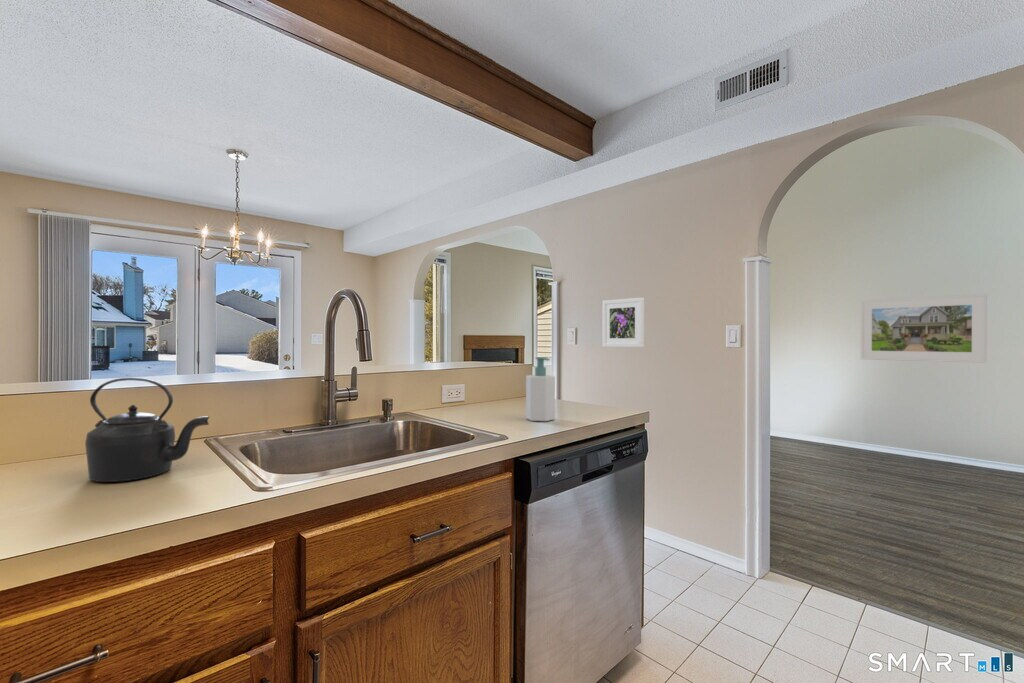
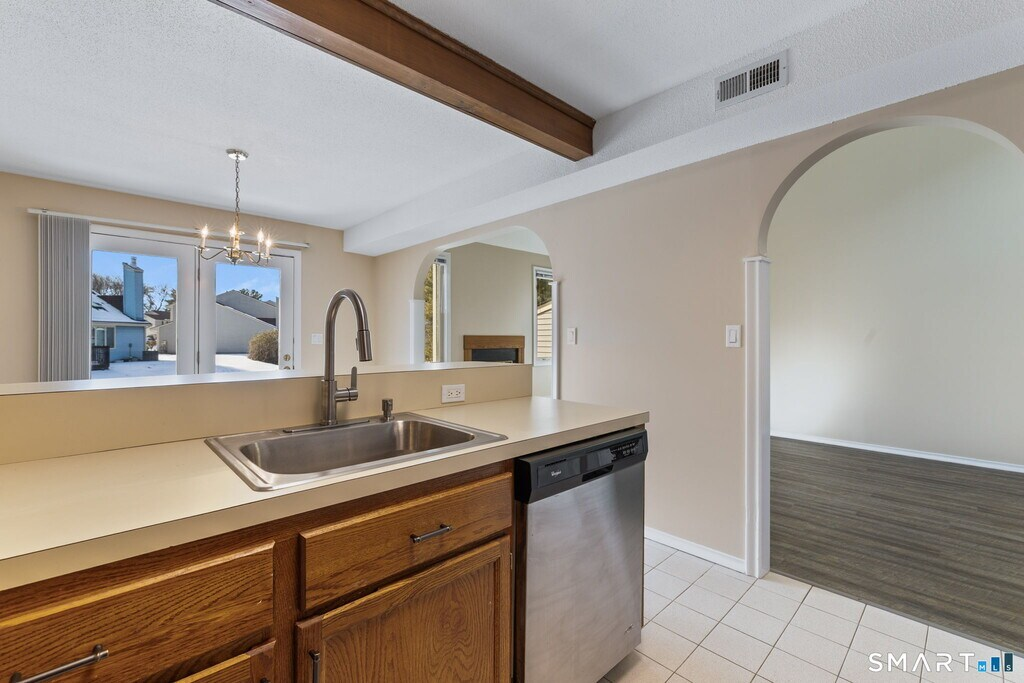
- kettle (151, 425)
- soap bottle (540, 388)
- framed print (622, 323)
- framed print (918, 329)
